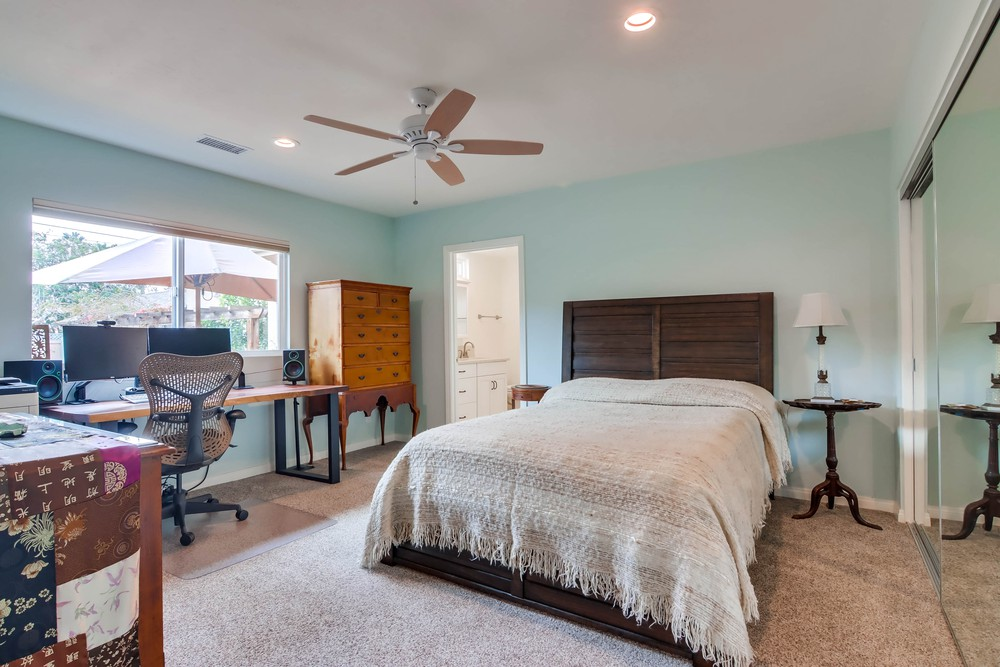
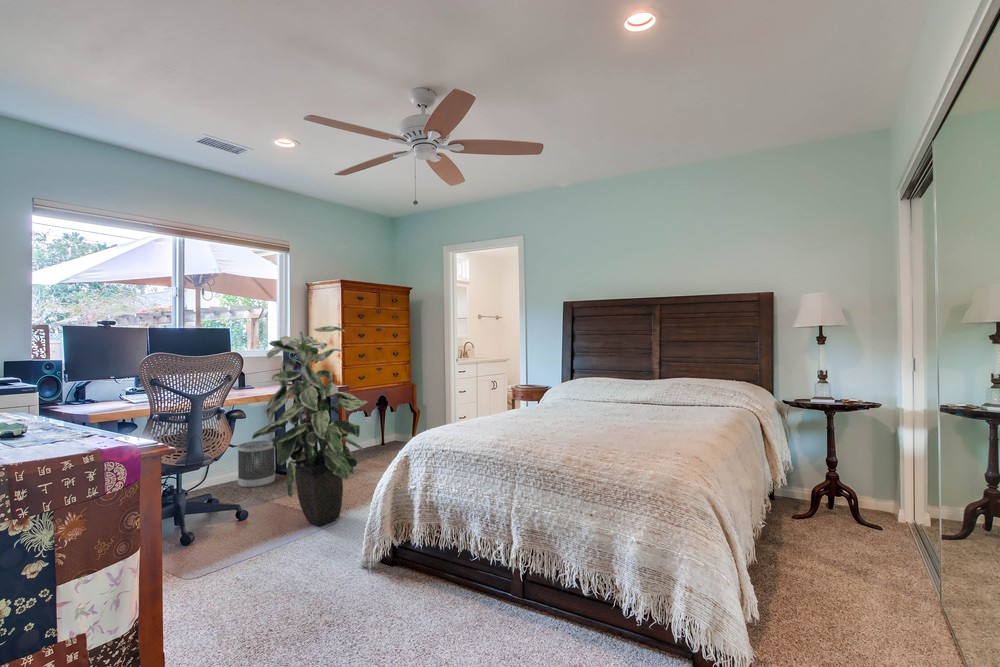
+ indoor plant (317, 425)
+ wastebasket (256, 463)
